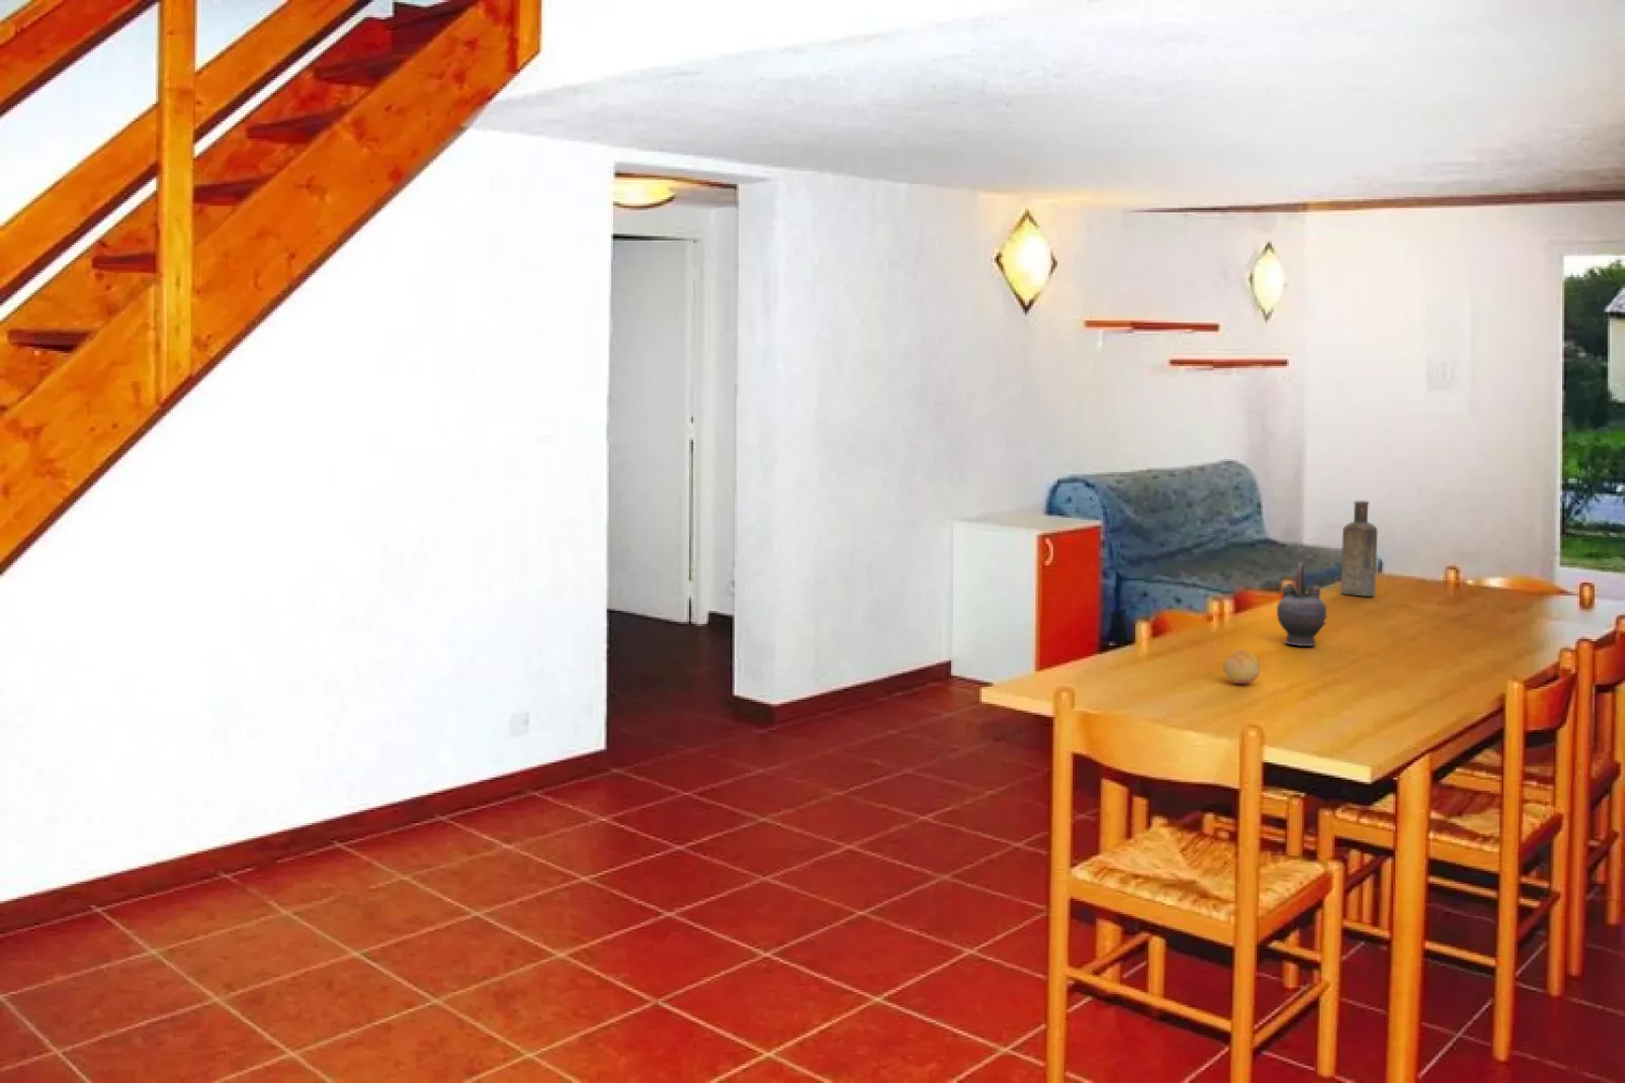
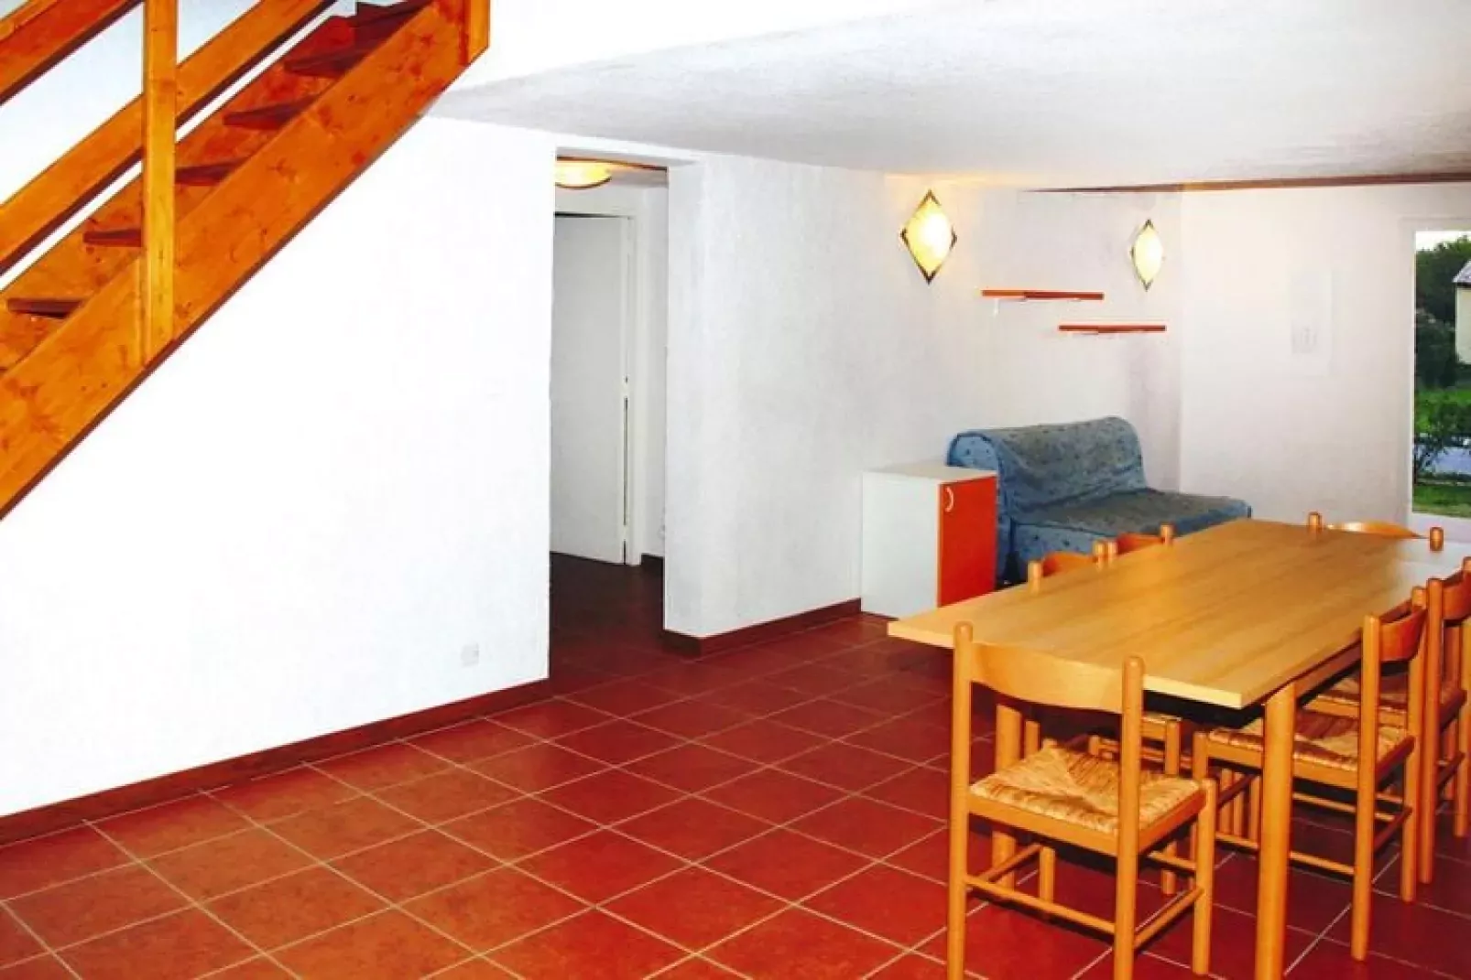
- bottle (1357, 548)
- fruit (1242, 666)
- teapot (1302, 603)
